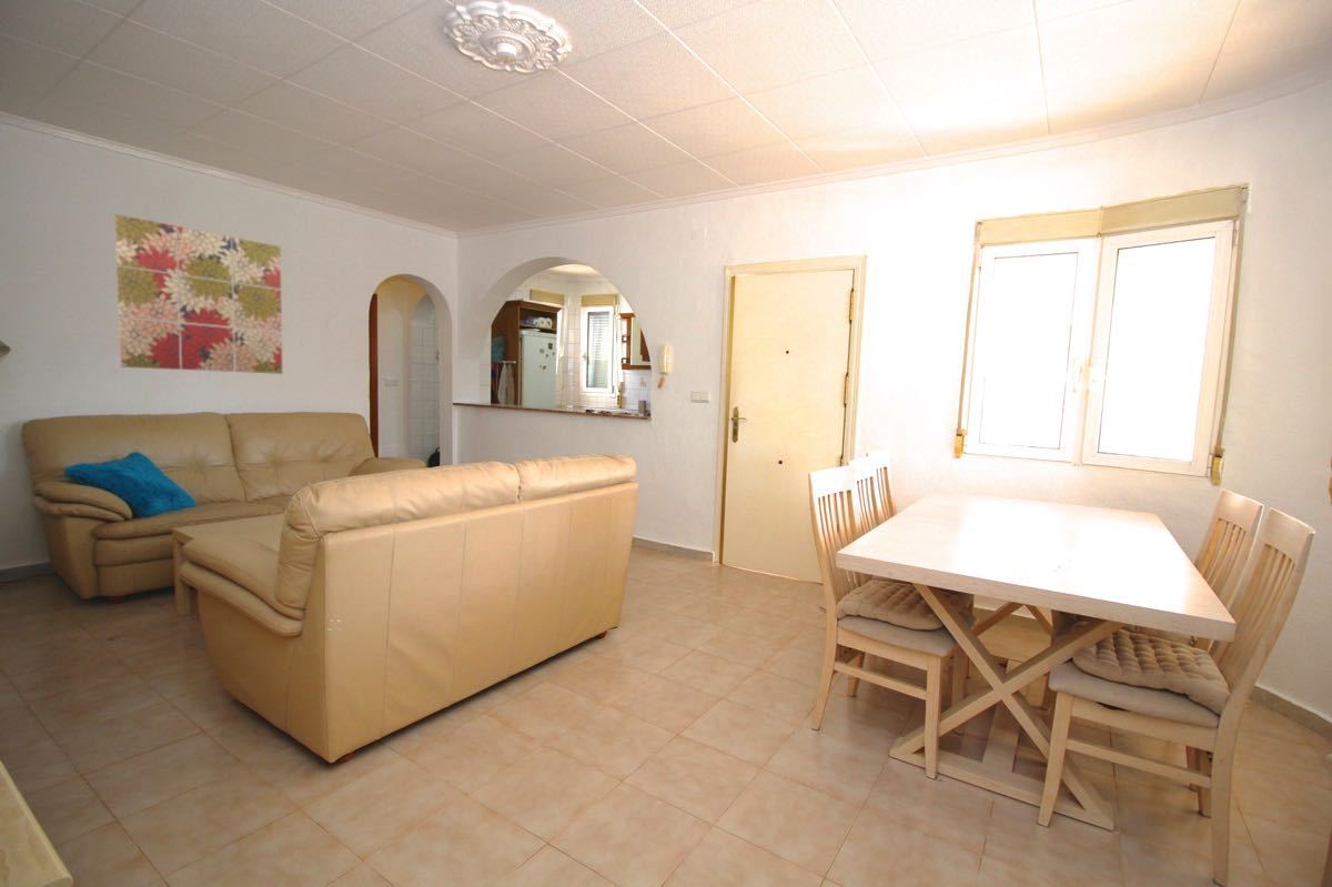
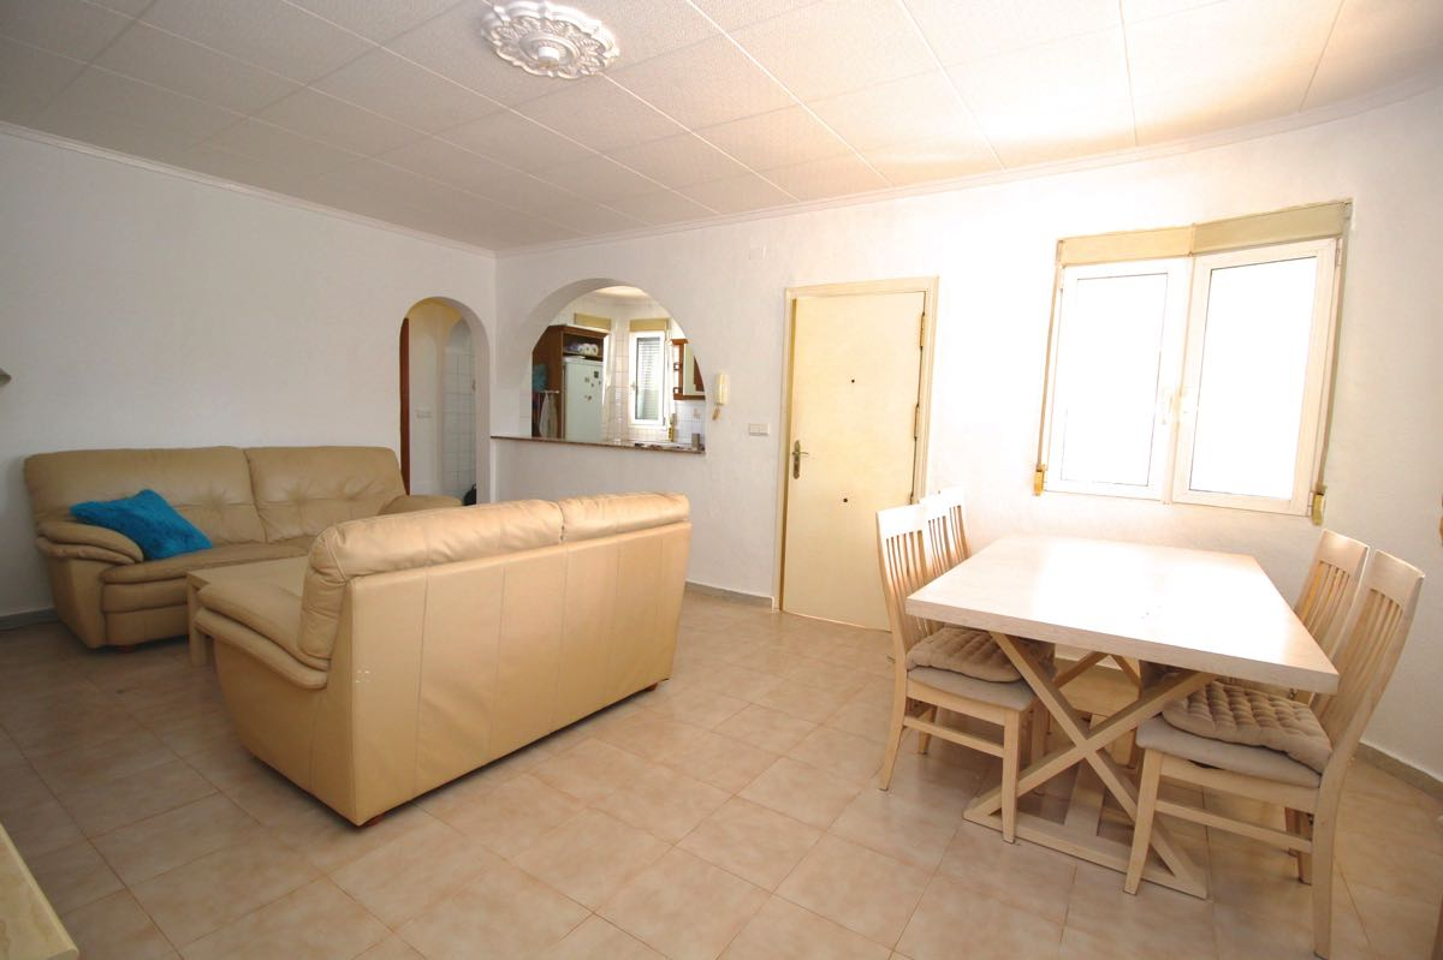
- wall art (206, 301)
